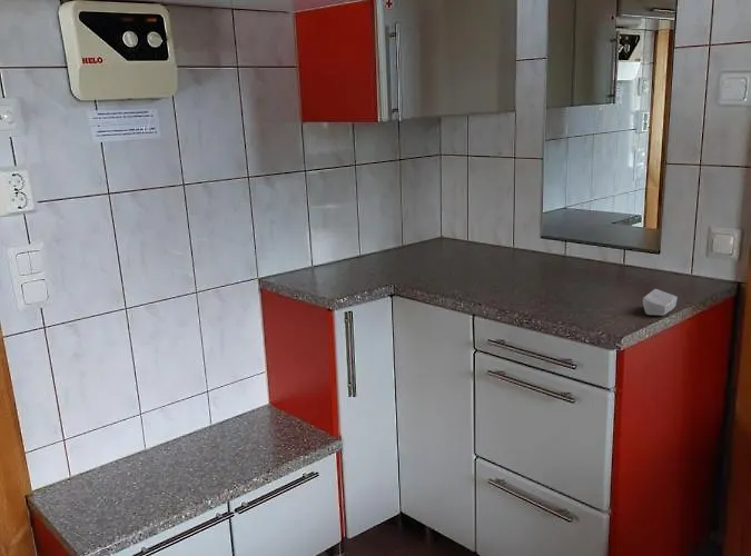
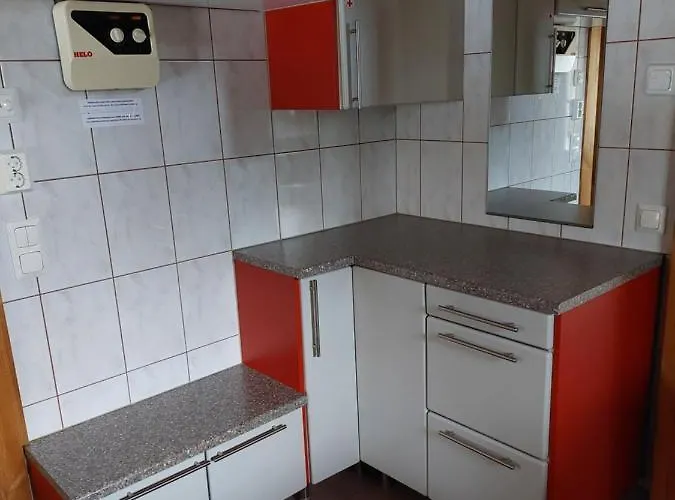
- soap bar (658, 301)
